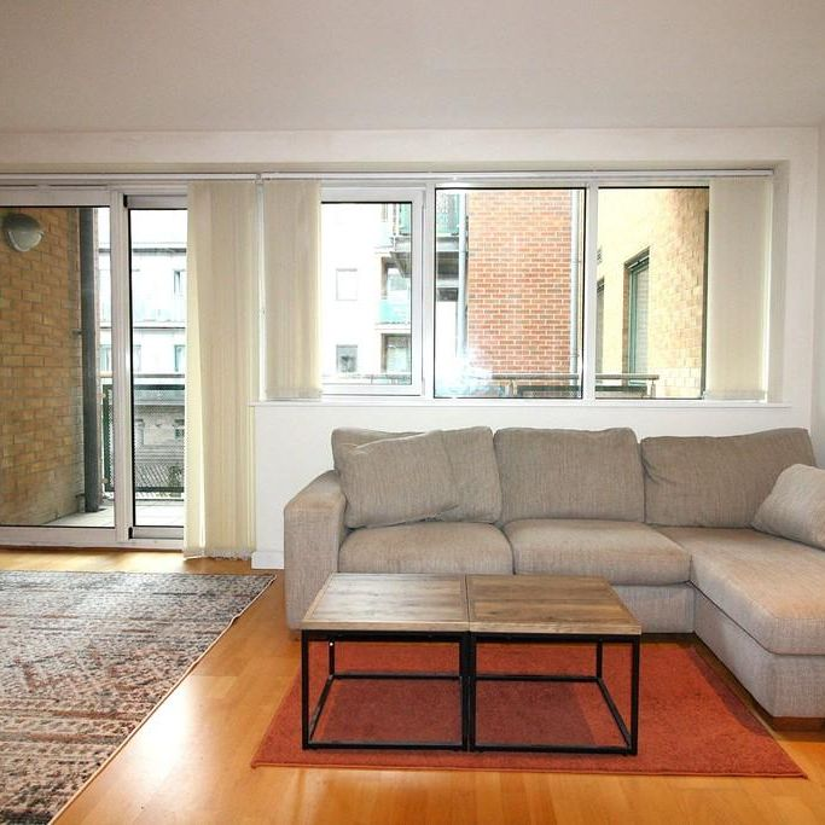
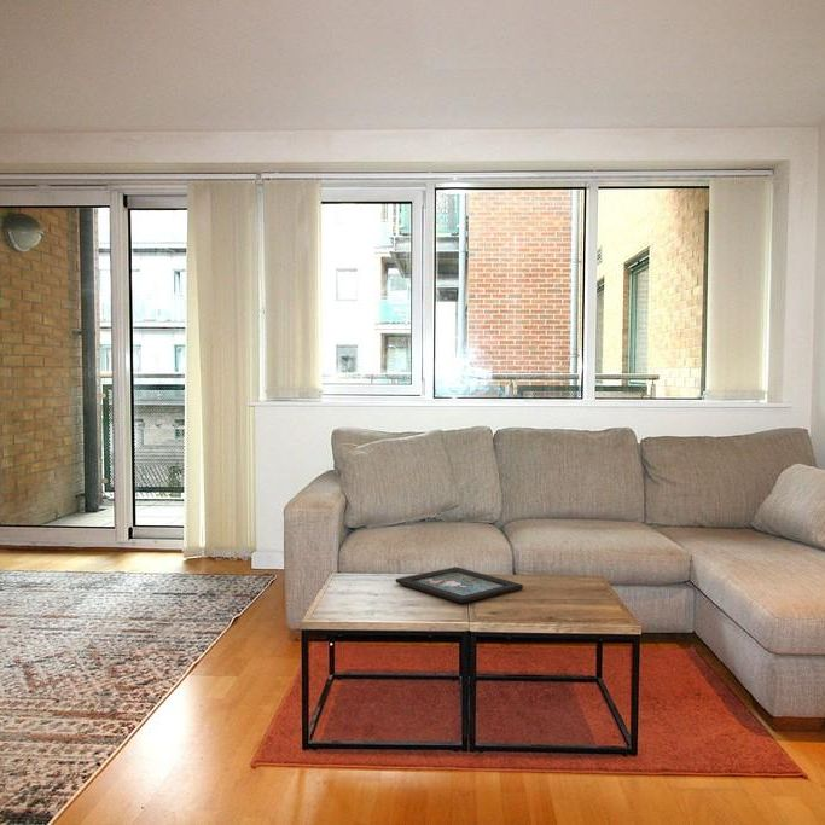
+ decorative tray (458, 583)
